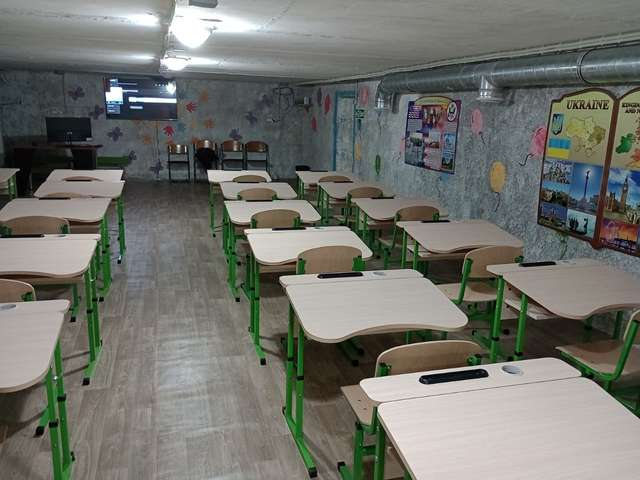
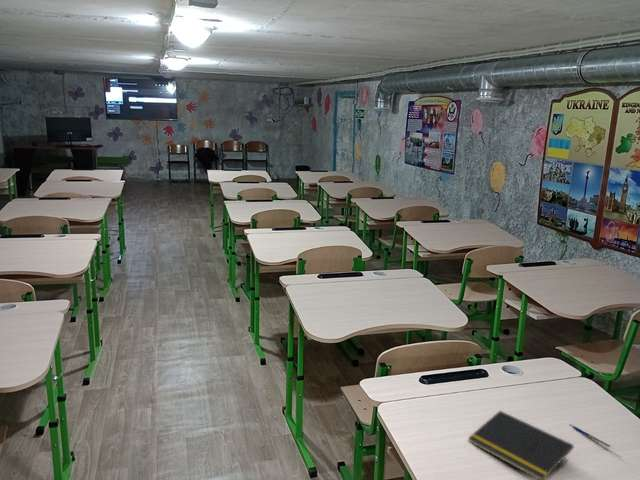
+ pen (589, 435)
+ notepad (519, 443)
